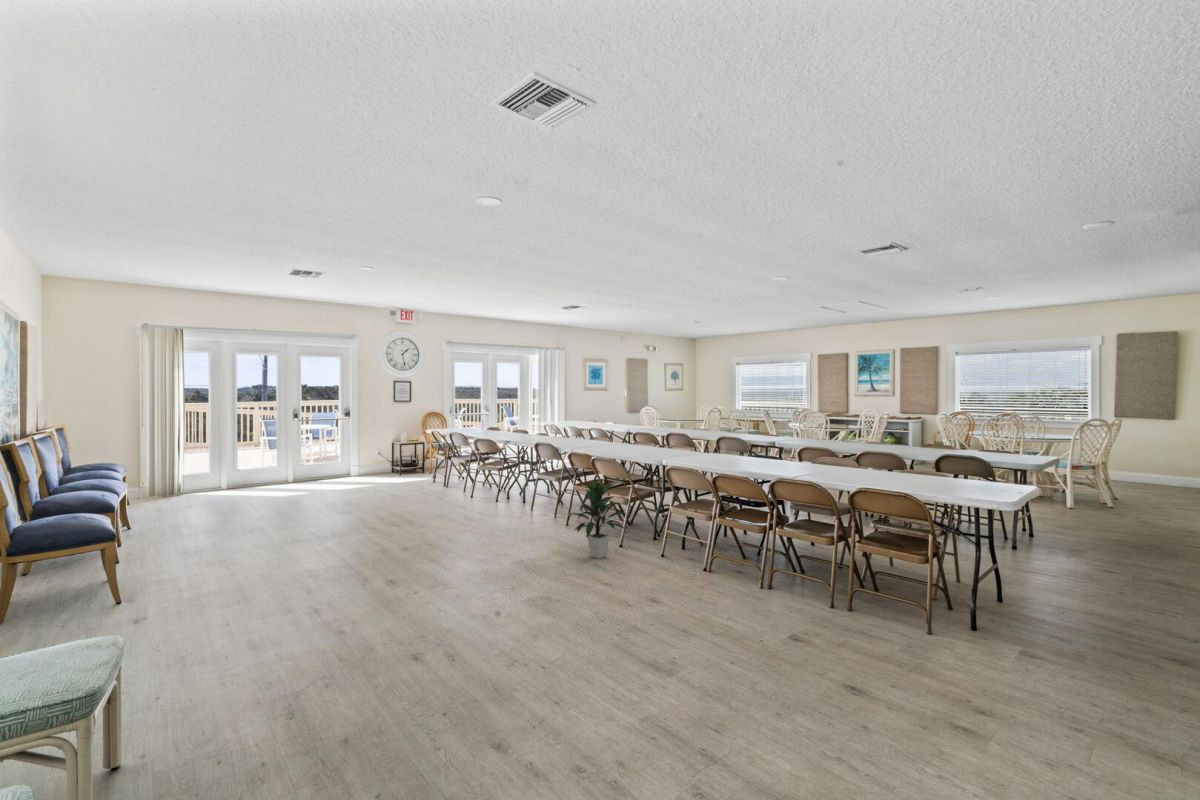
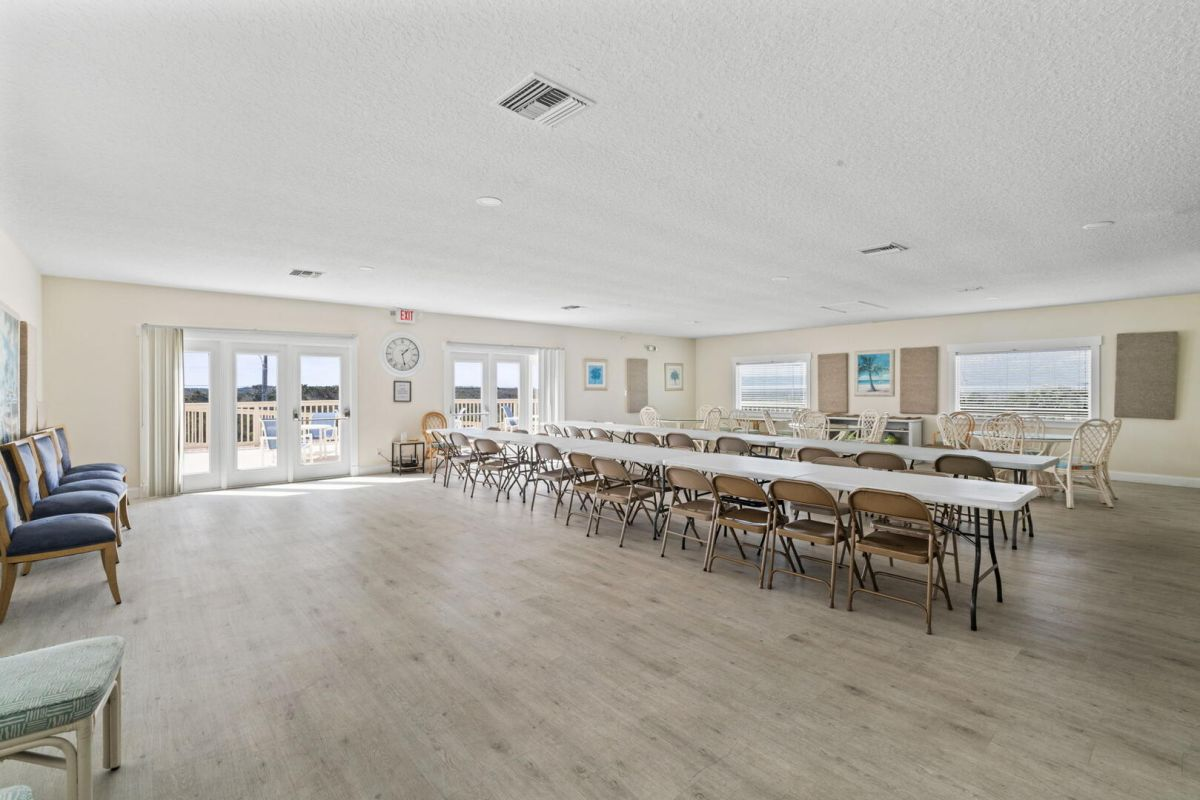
- indoor plant (597, 516)
